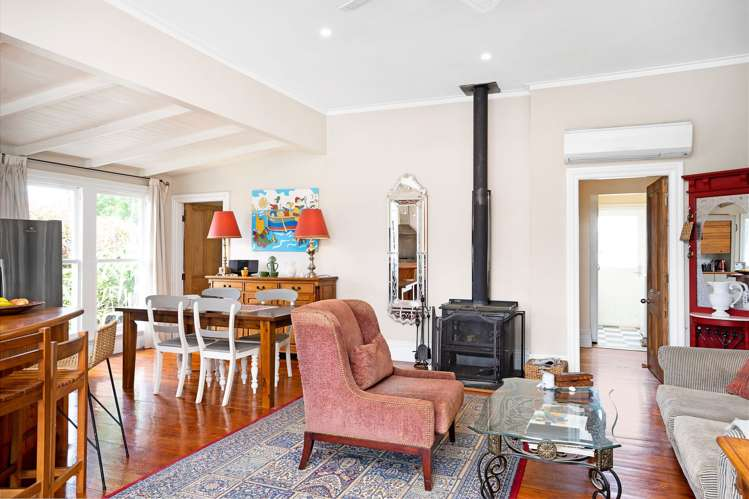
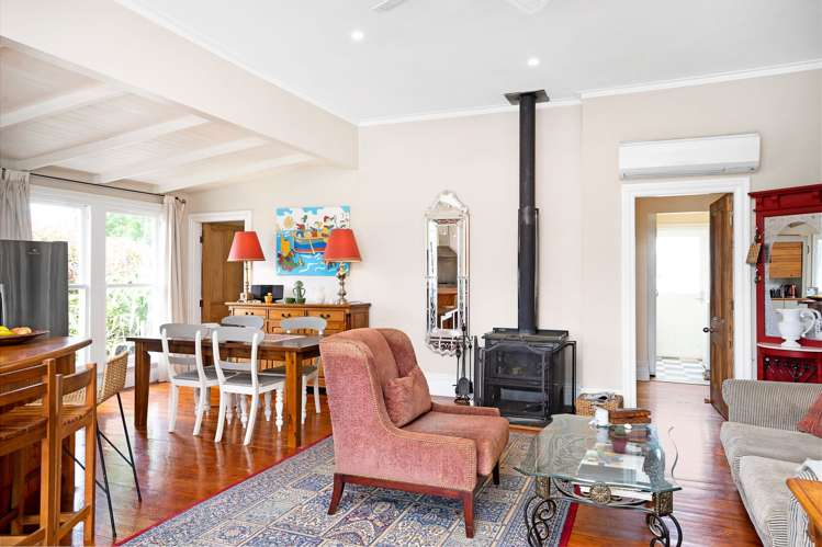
+ potted succulent (619, 438)
